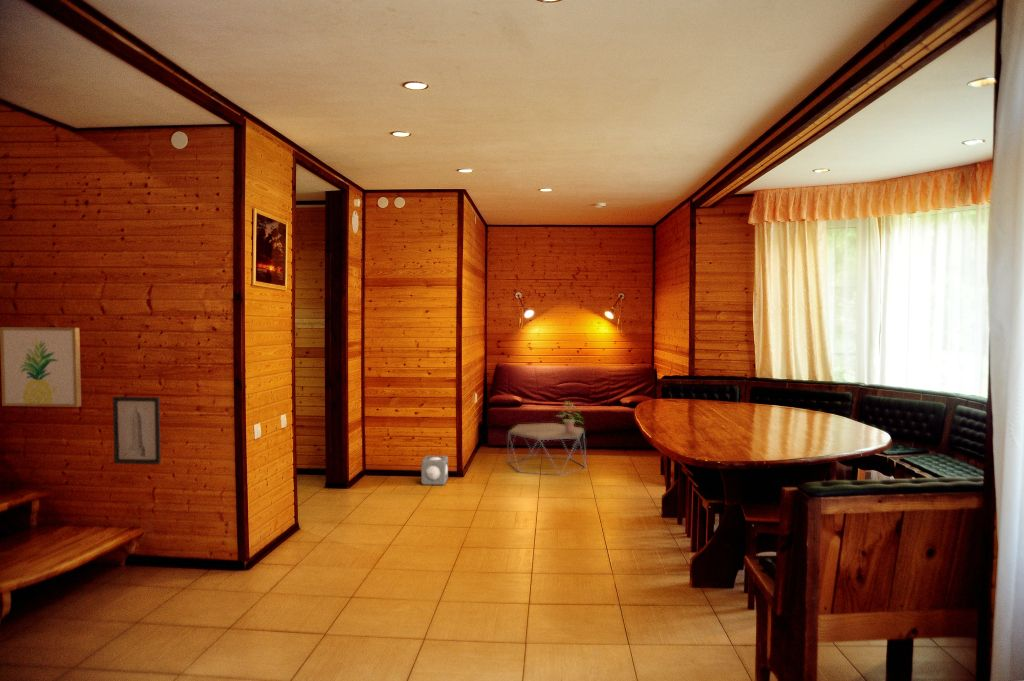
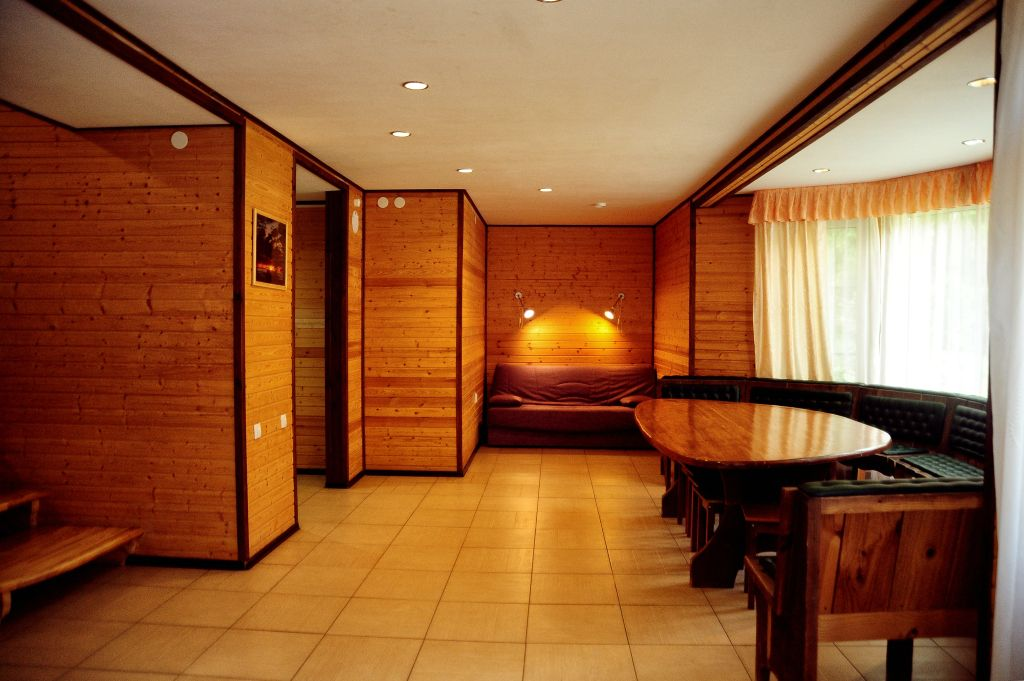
- coffee table (544, 448)
- wall art (40, 366)
- potted plant (569, 415)
- speaker (434, 469)
- wall art (136, 430)
